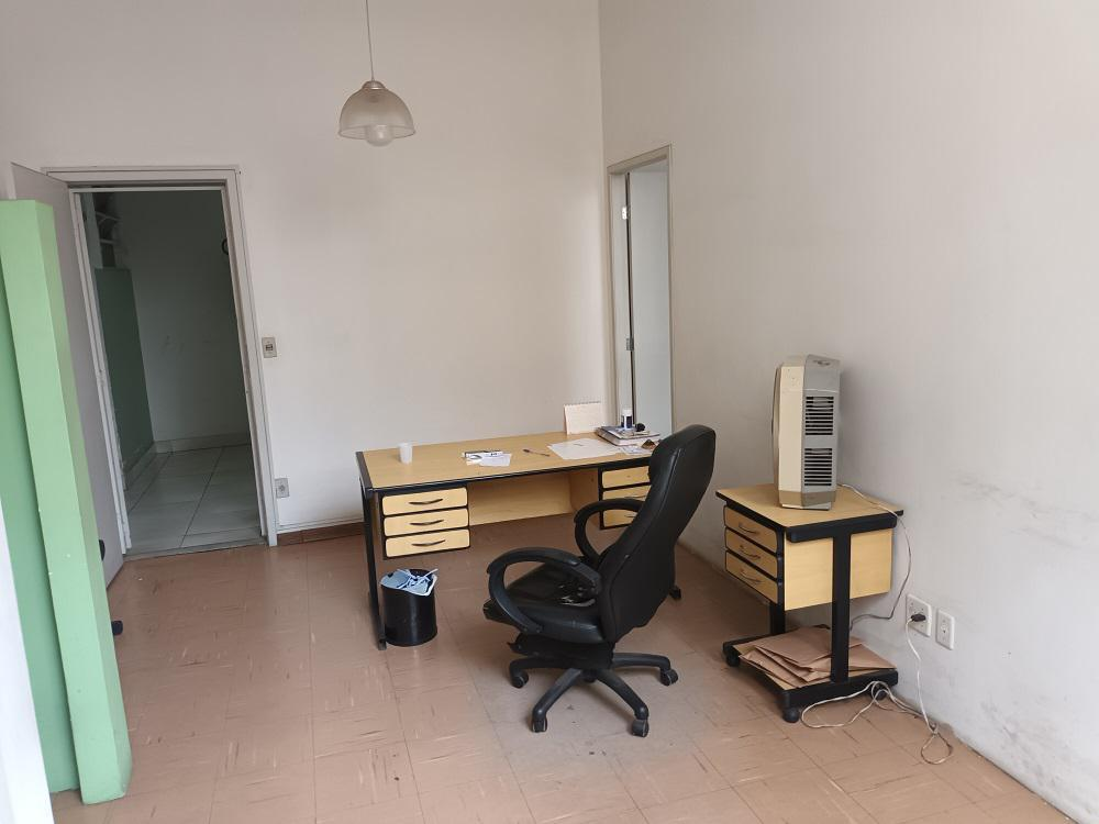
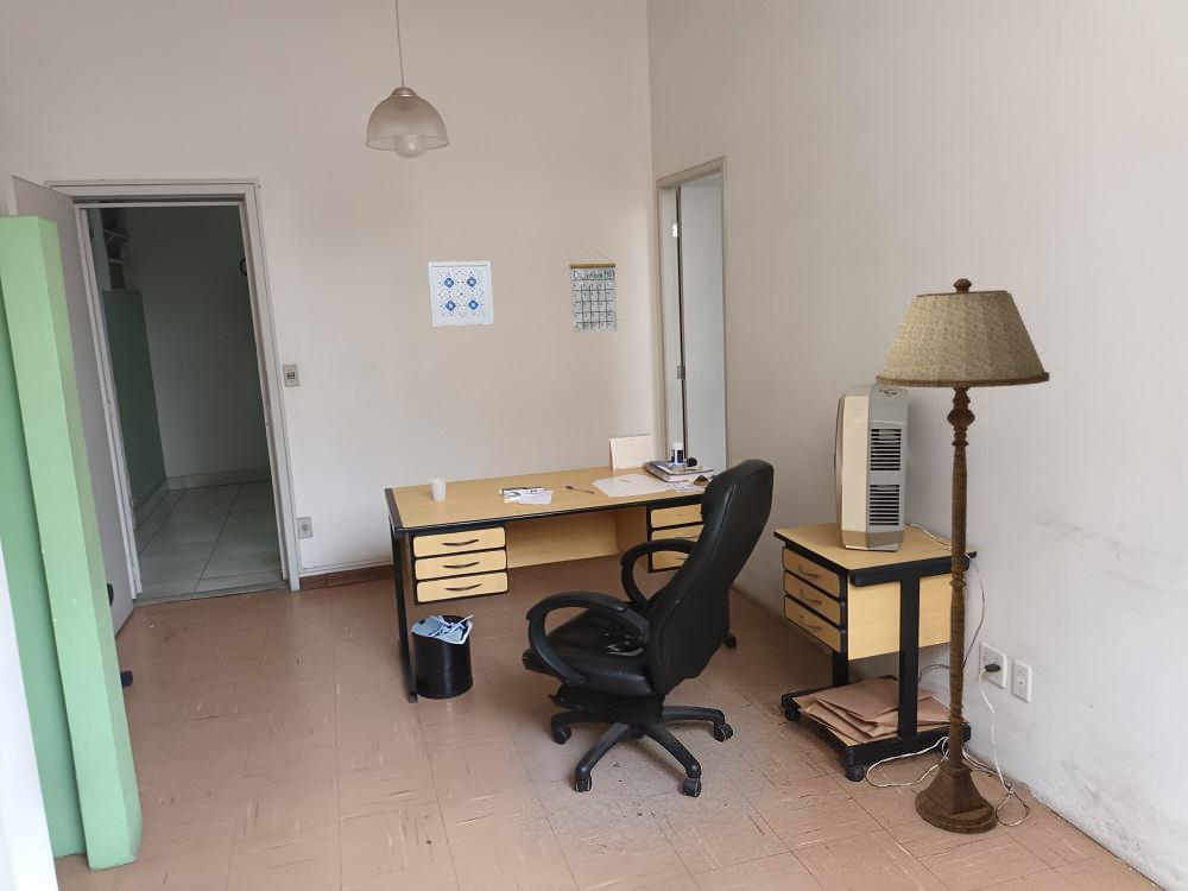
+ wall art (461, 293)
+ calendar (593, 290)
+ floor lamp (956, 556)
